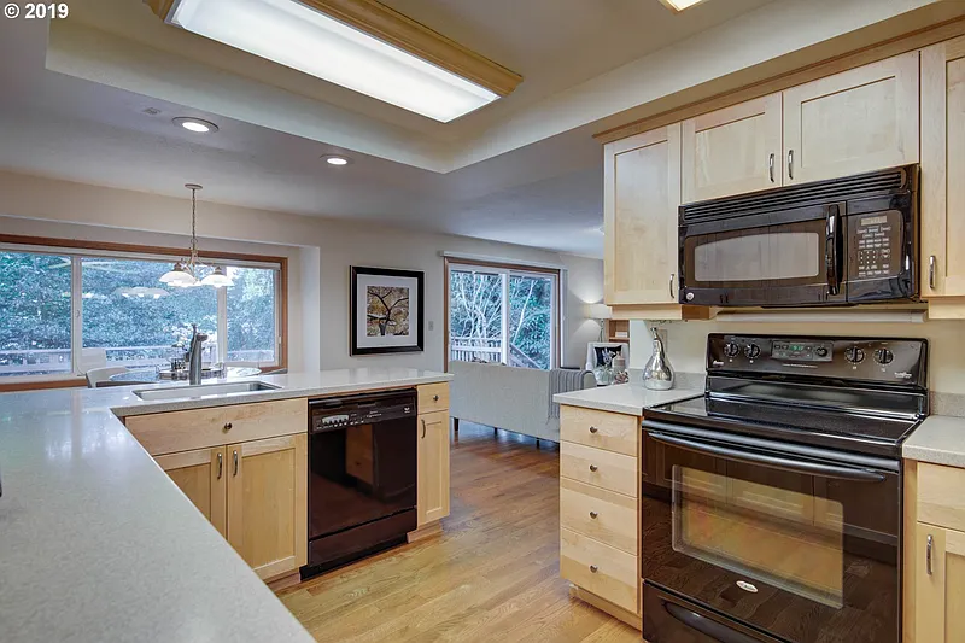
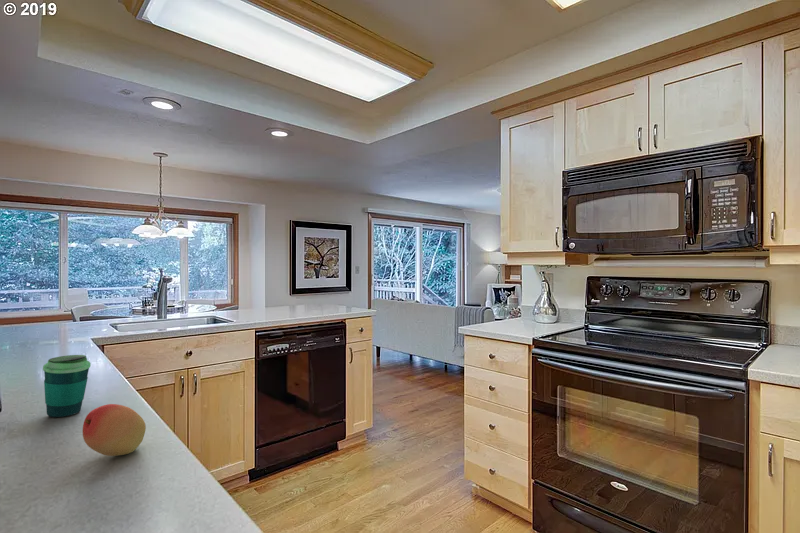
+ fruit (113, 429)
+ cup (67, 385)
